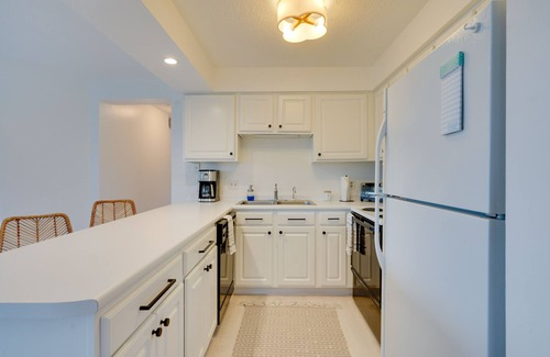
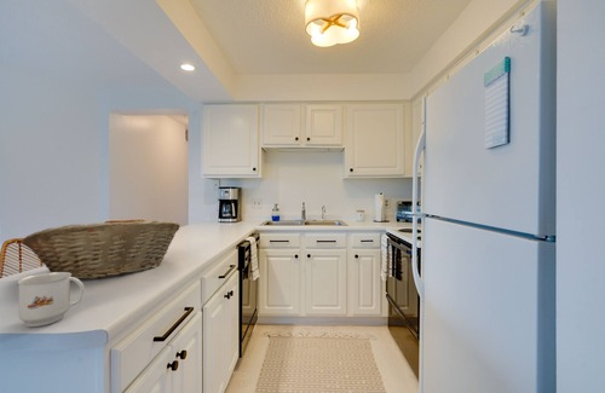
+ mug (52, 297)
+ fruit basket (111, 244)
